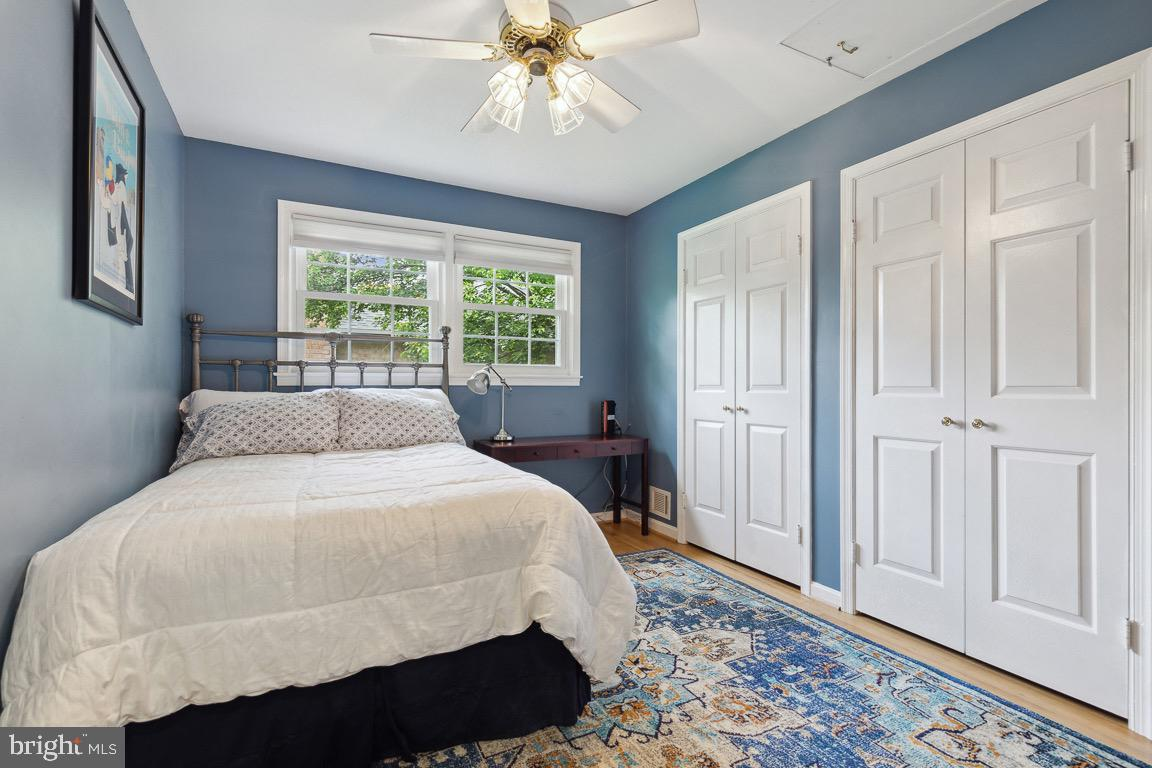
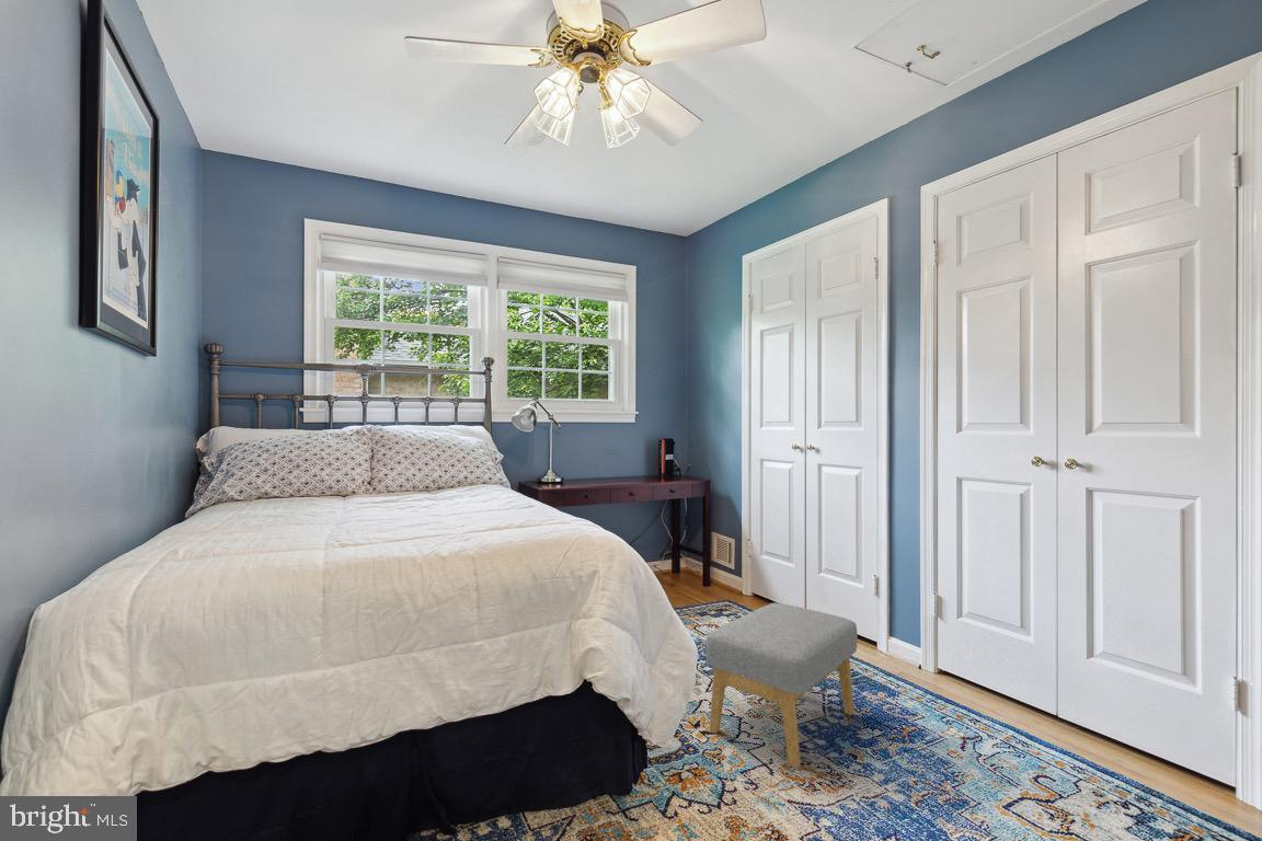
+ footstool (783, 671)
